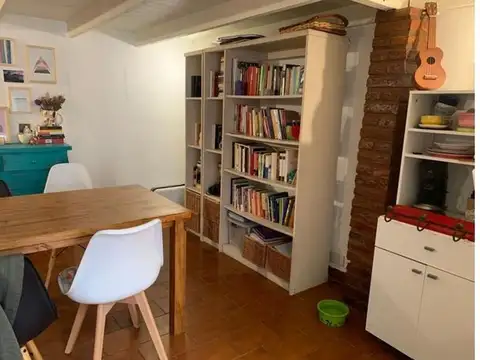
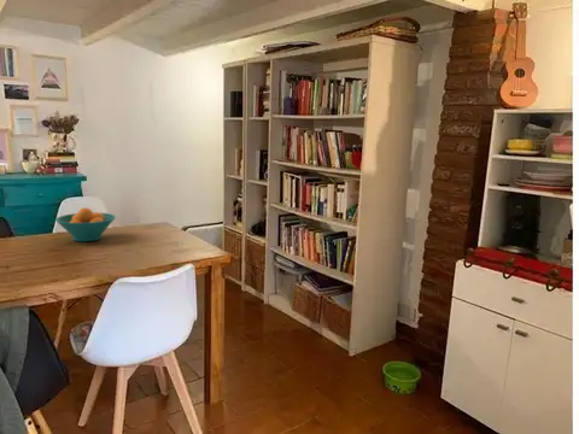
+ fruit bowl (86, 223)
